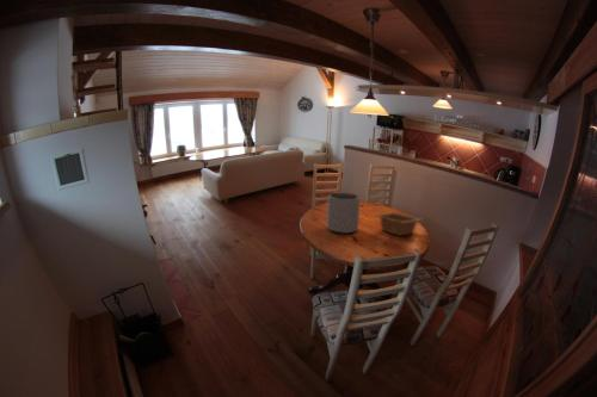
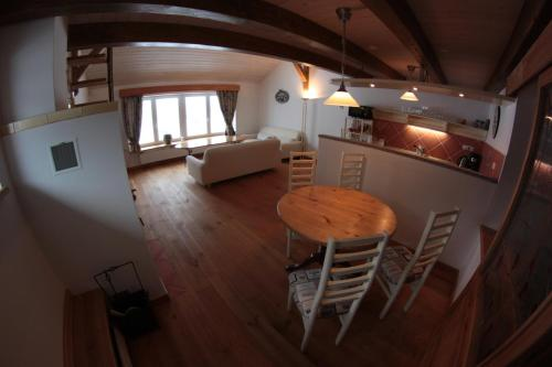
- plant pot (343, 212)
- serving bowl (398, 224)
